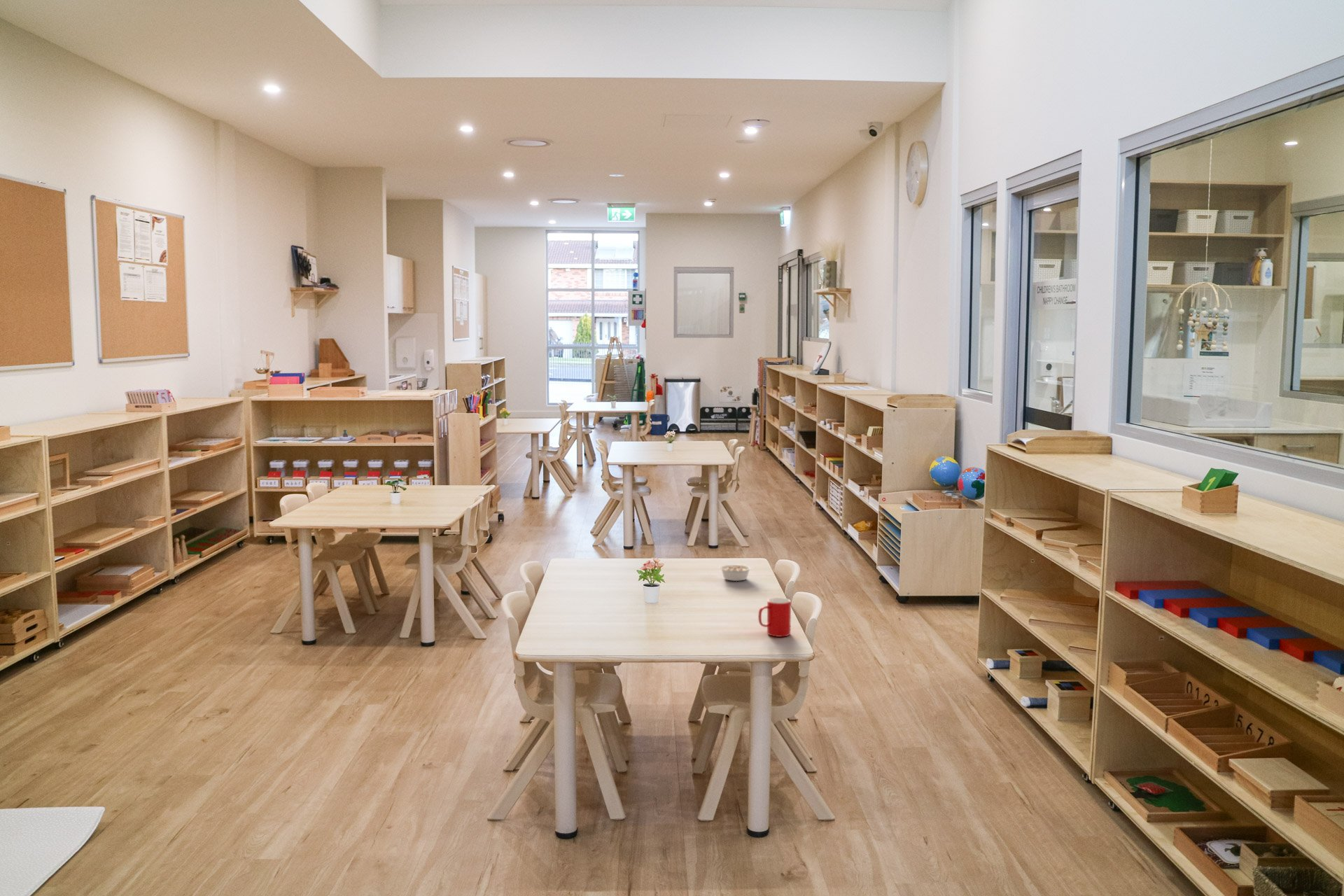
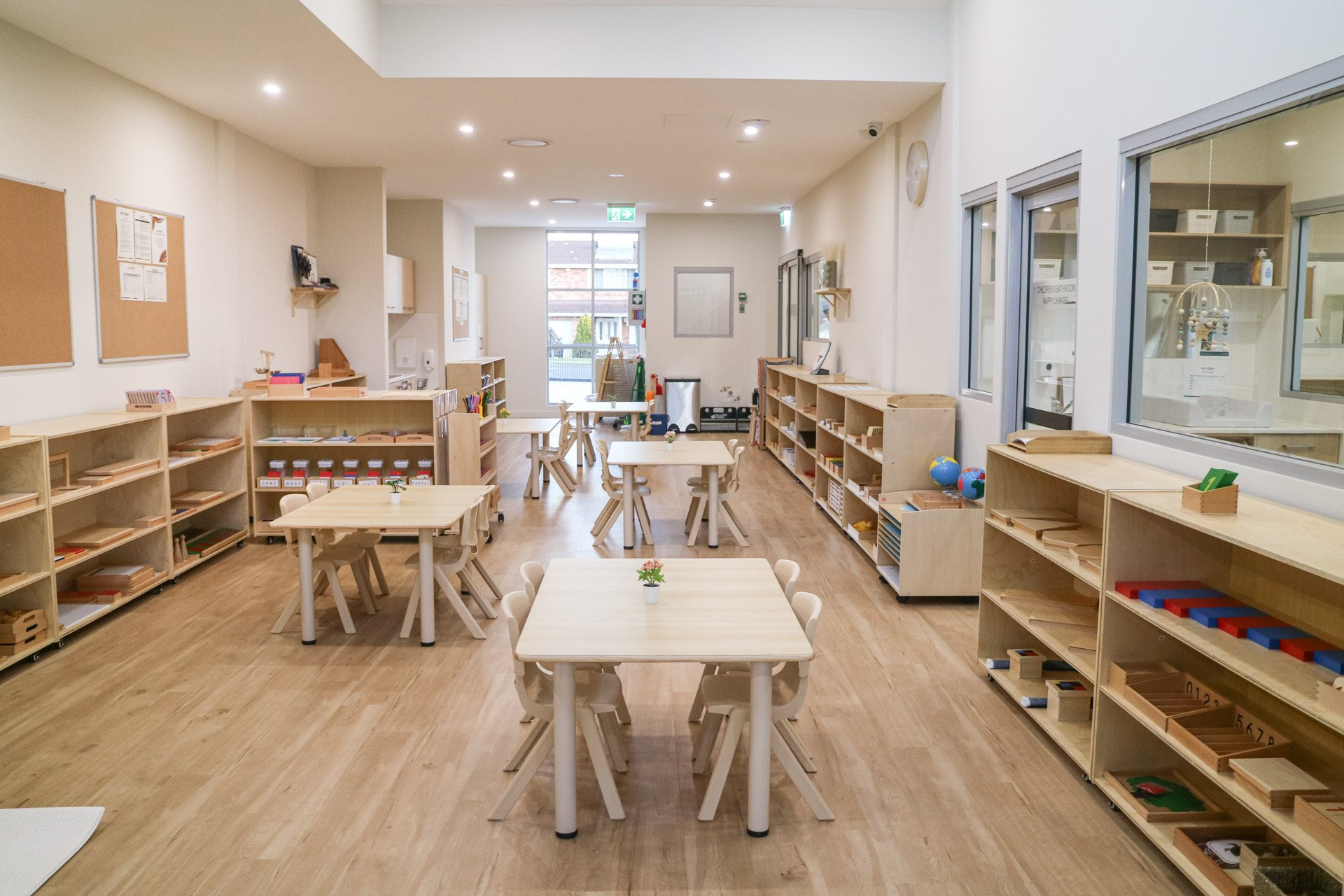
- cup (774, 617)
- legume (736, 572)
